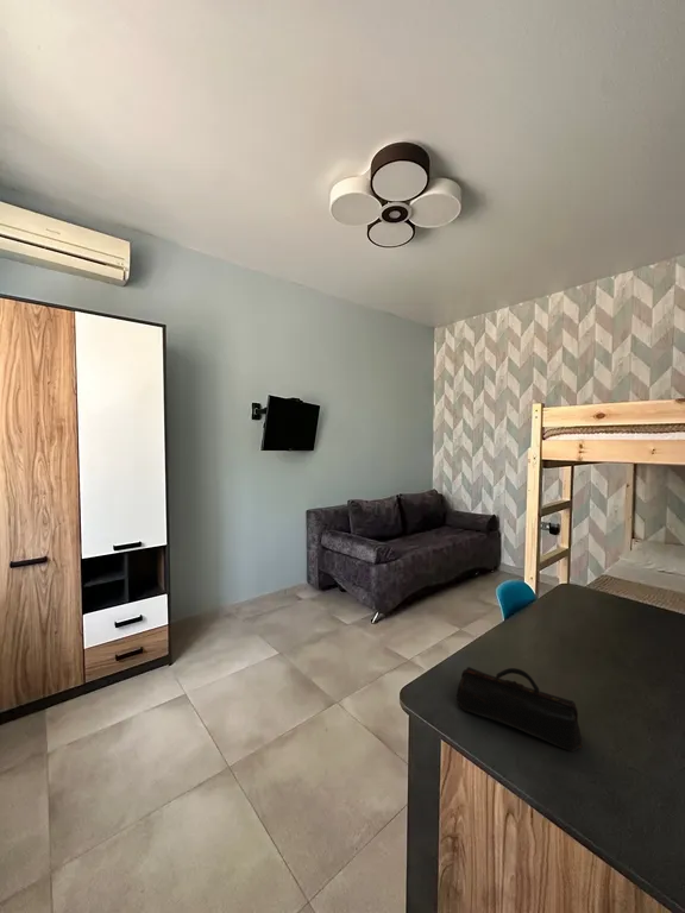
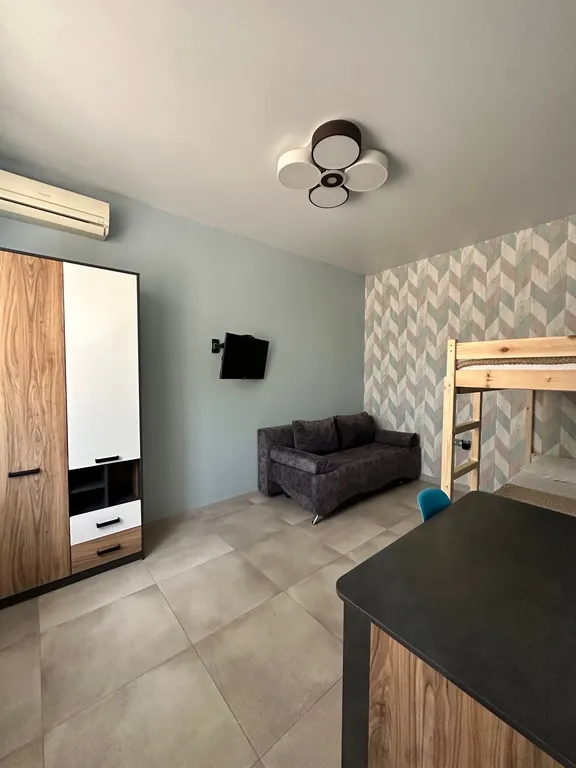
- pencil case (514, 694)
